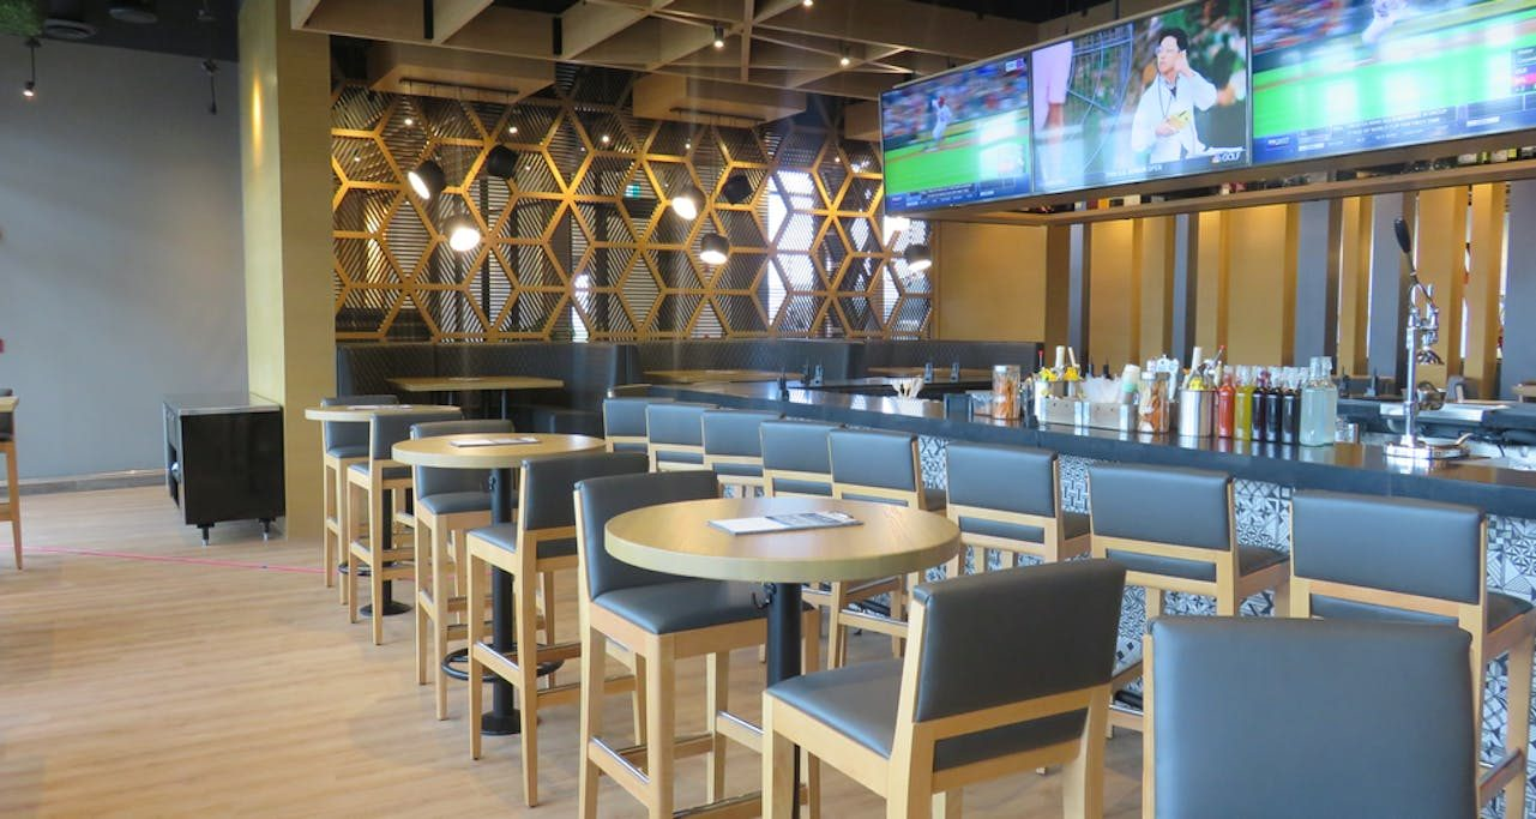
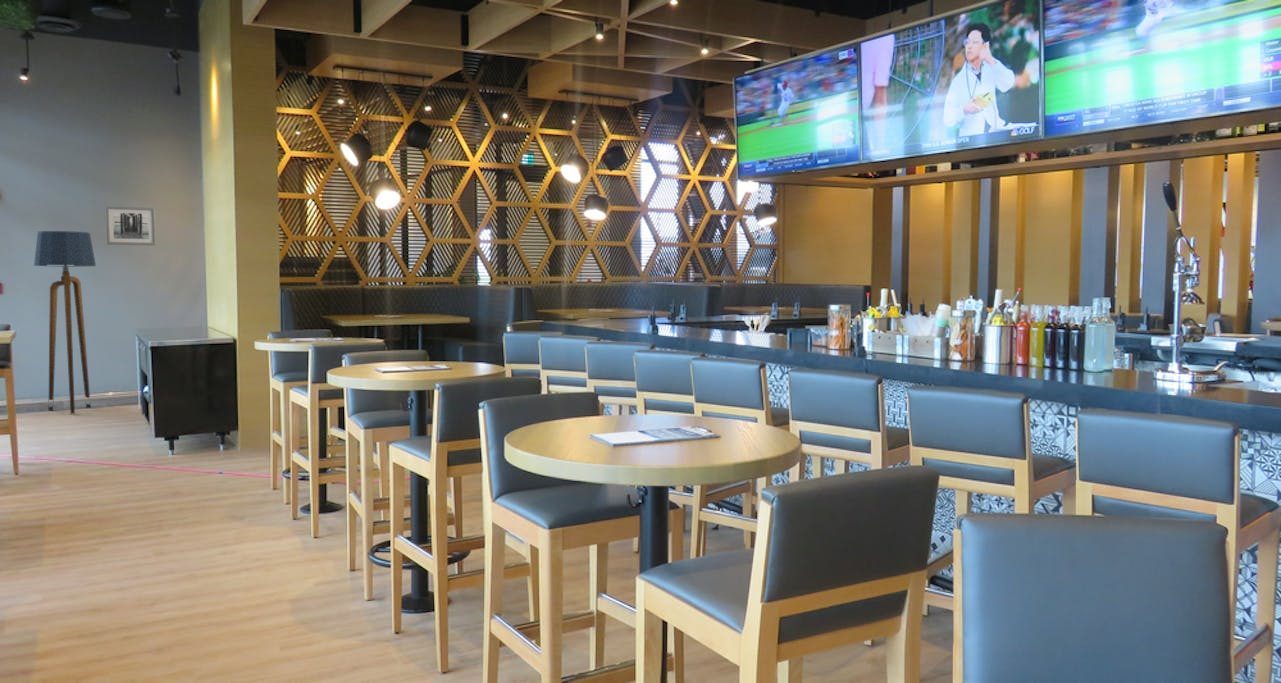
+ wall art (131, 226)
+ floor lamp (67, 322)
